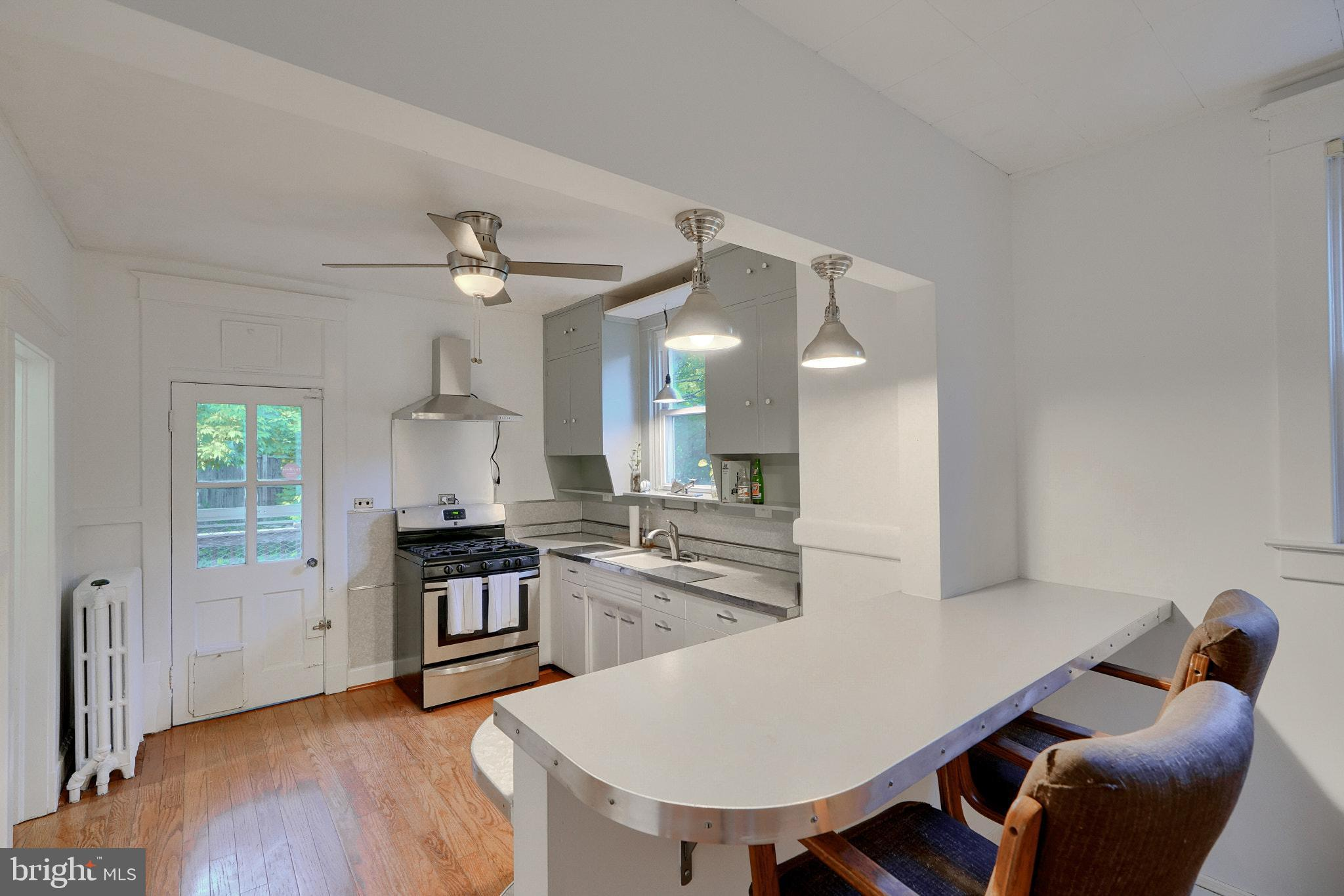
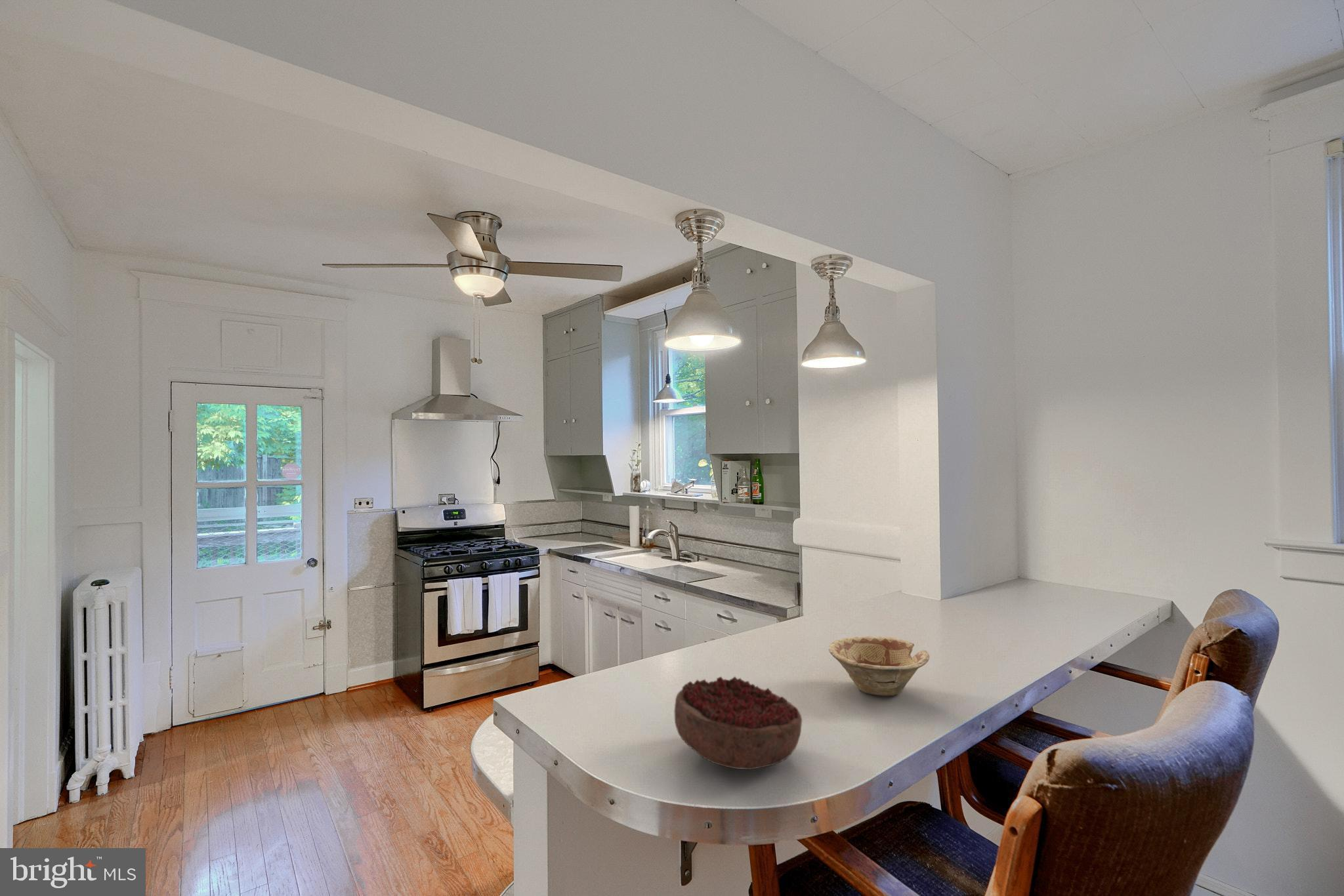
+ dish (877, 669)
+ decorative bowl (737, 721)
